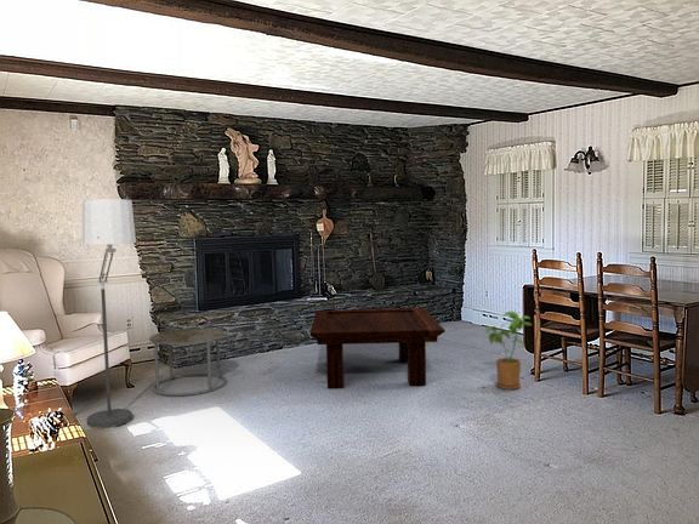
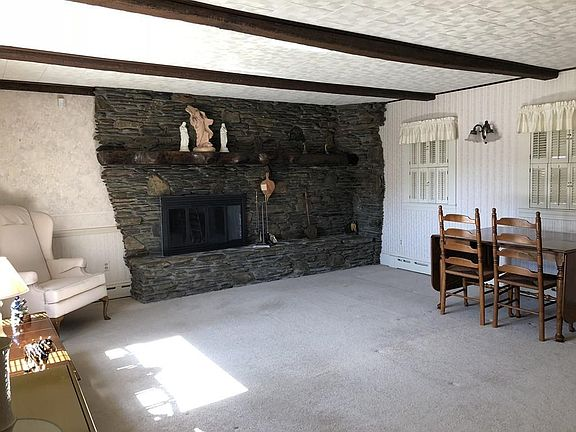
- coffee table (374, 342)
- side table (188, 374)
- house plant (506, 349)
- floor lamp (106, 318)
